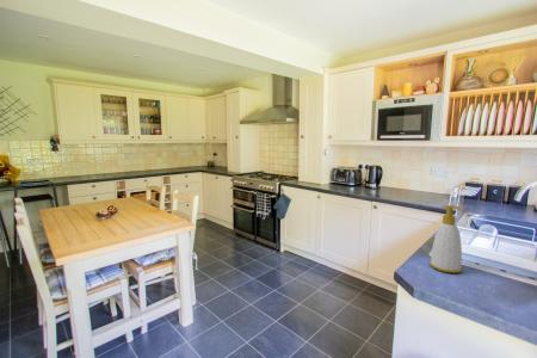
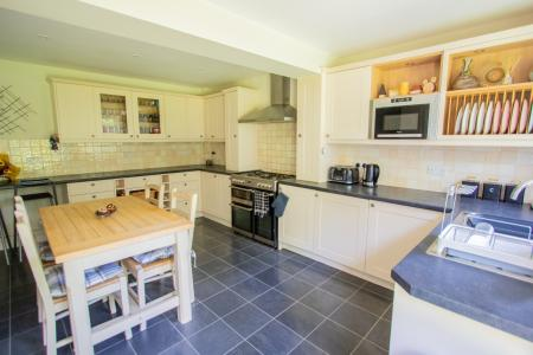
- soap bottle (448, 236)
